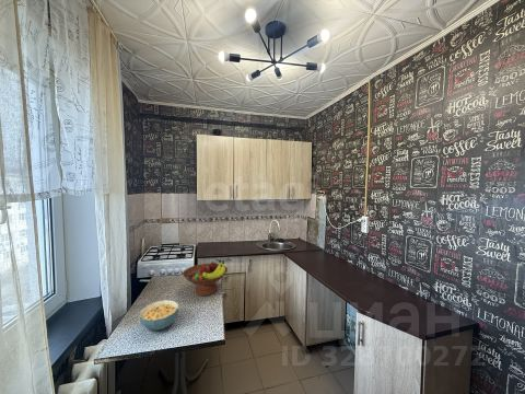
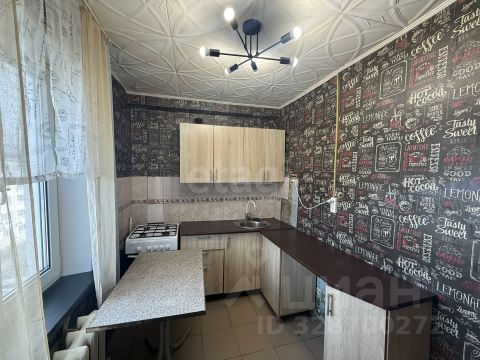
- cereal bowl (160, 317)
- fruit bowl (206, 277)
